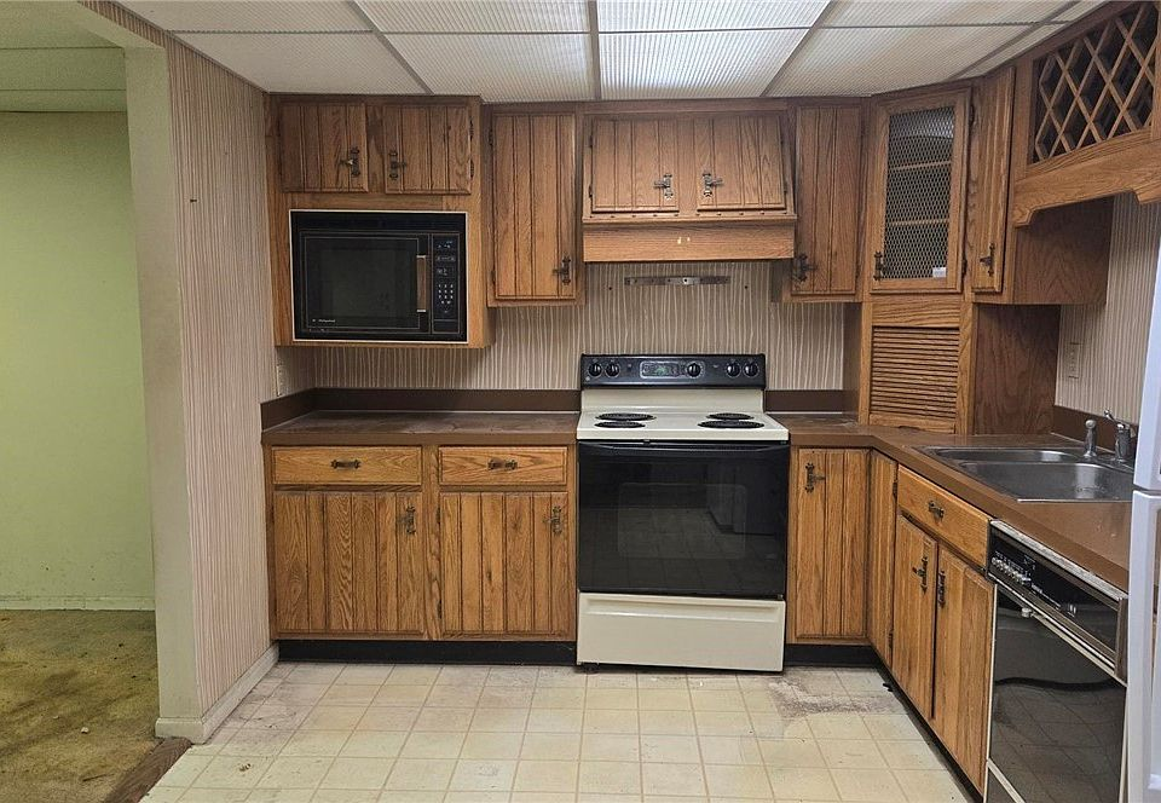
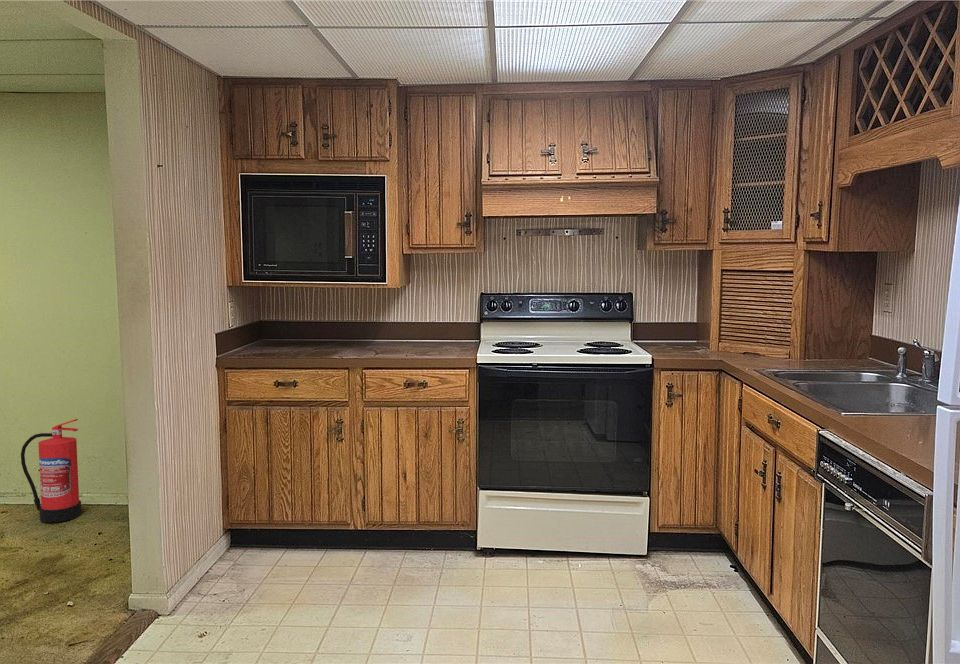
+ fire extinguisher (49, 467)
